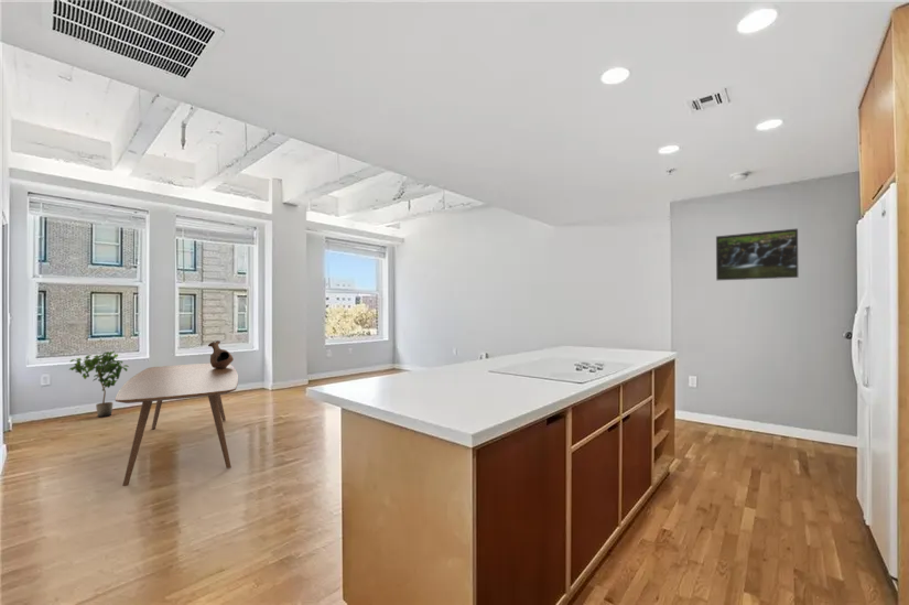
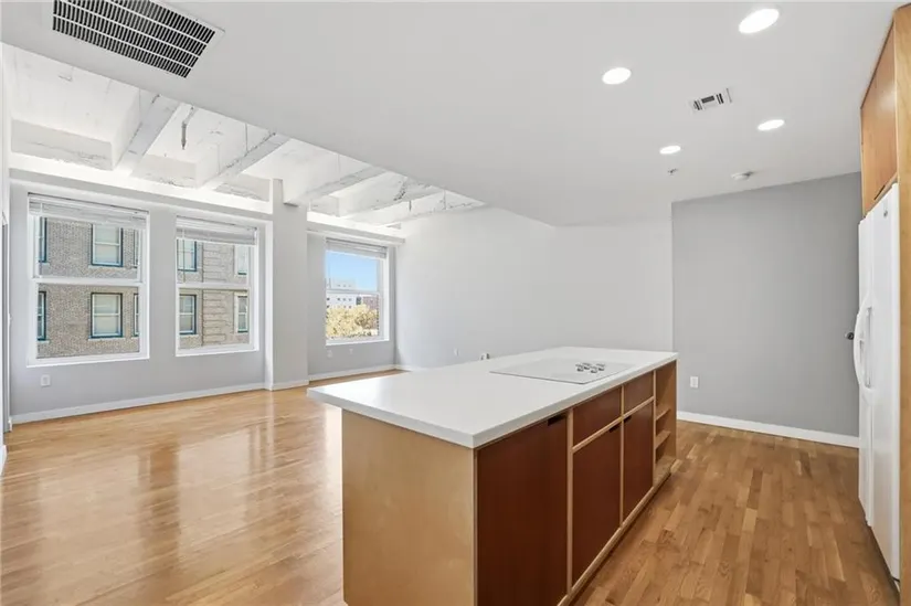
- ceramic jug (220, 354)
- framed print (755, 256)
- potted plant (101, 383)
- dining table (183, 398)
